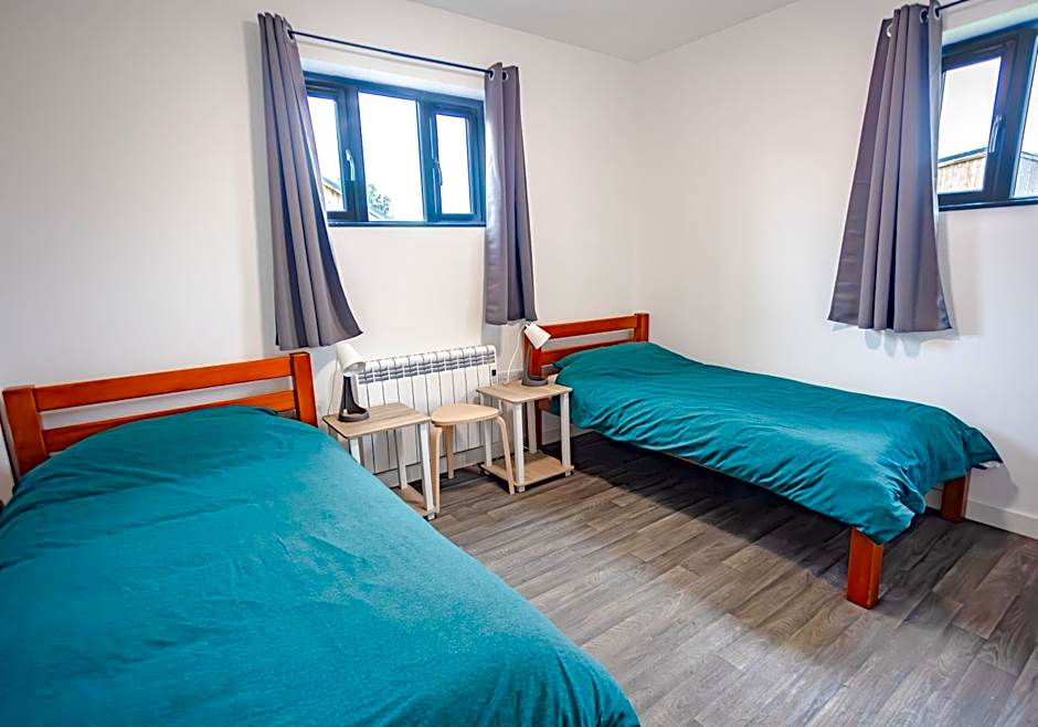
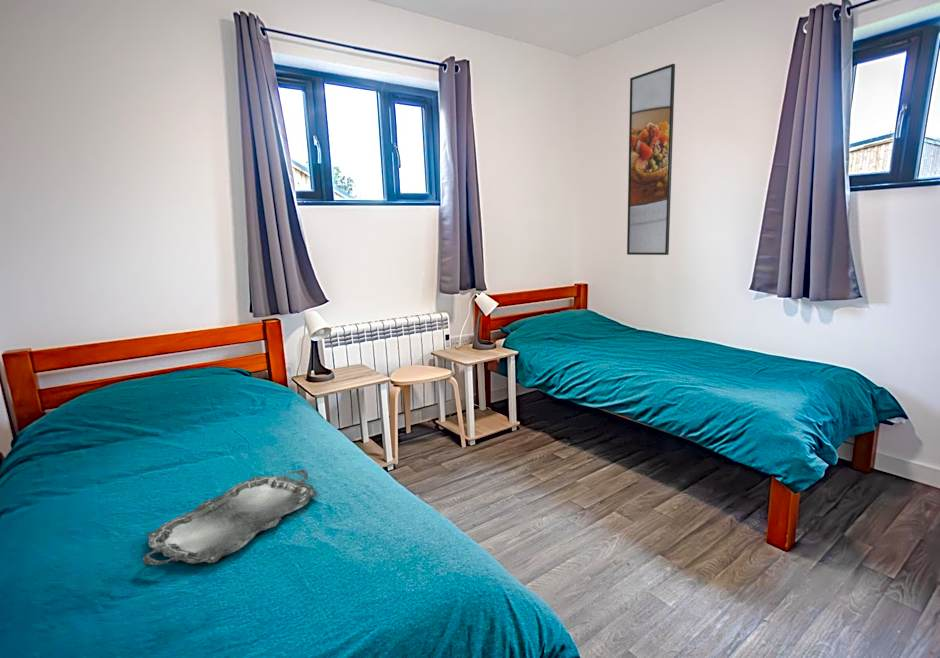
+ serving tray (238, 513)
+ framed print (649, 166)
